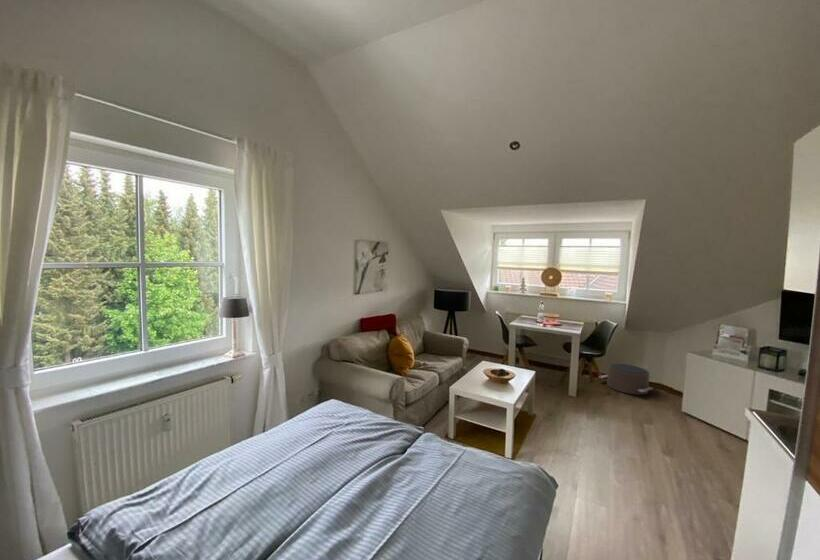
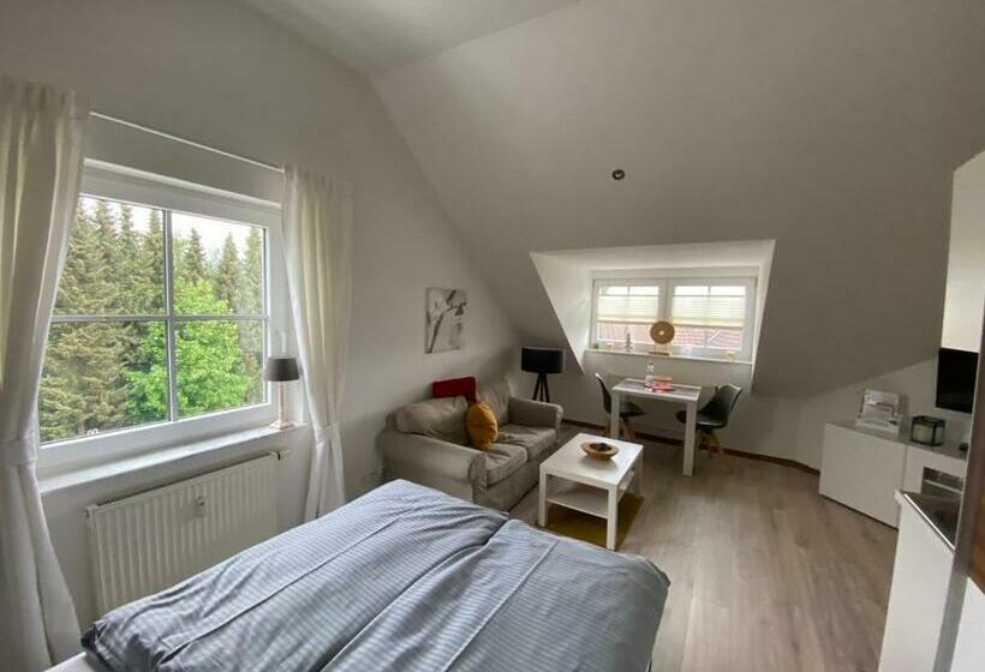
- pouf (625, 378)
